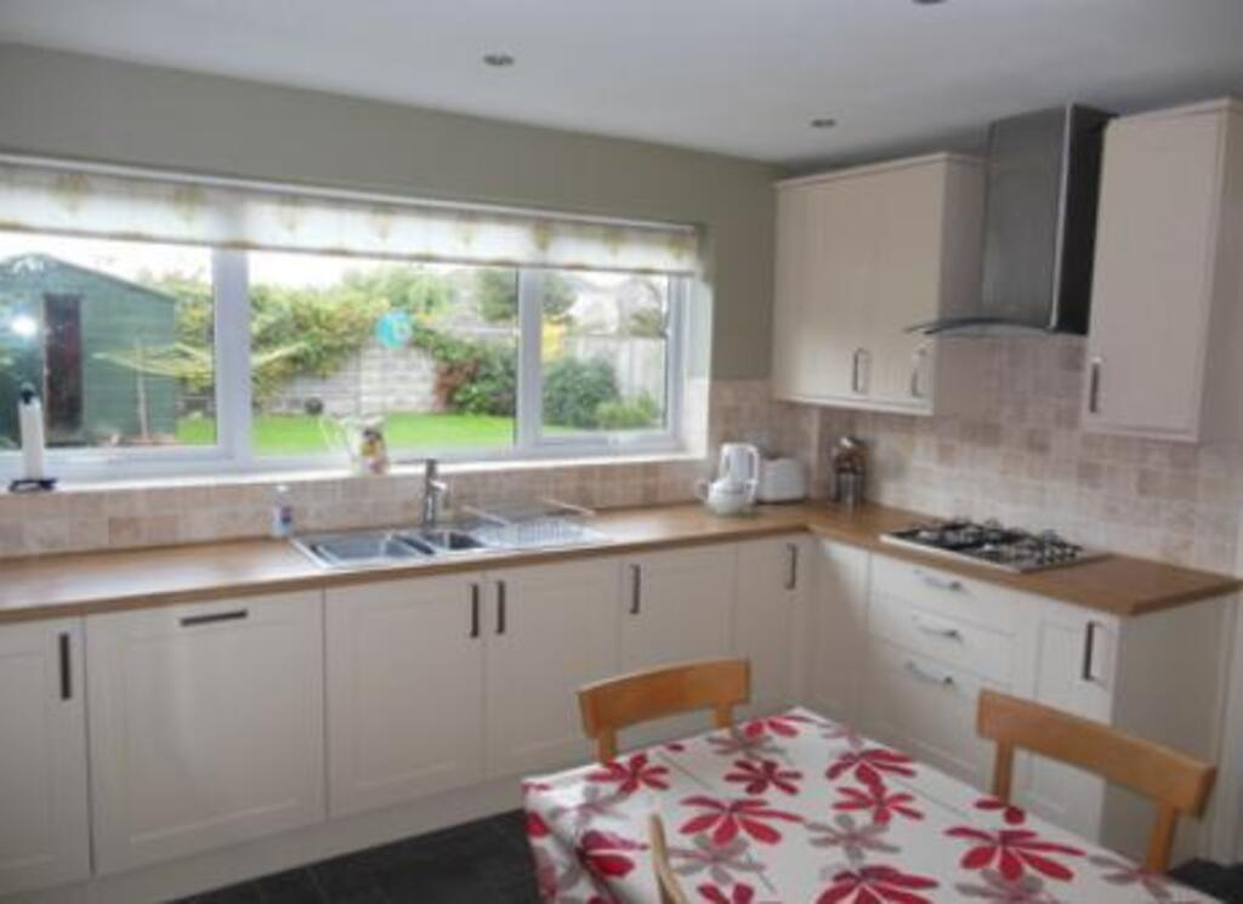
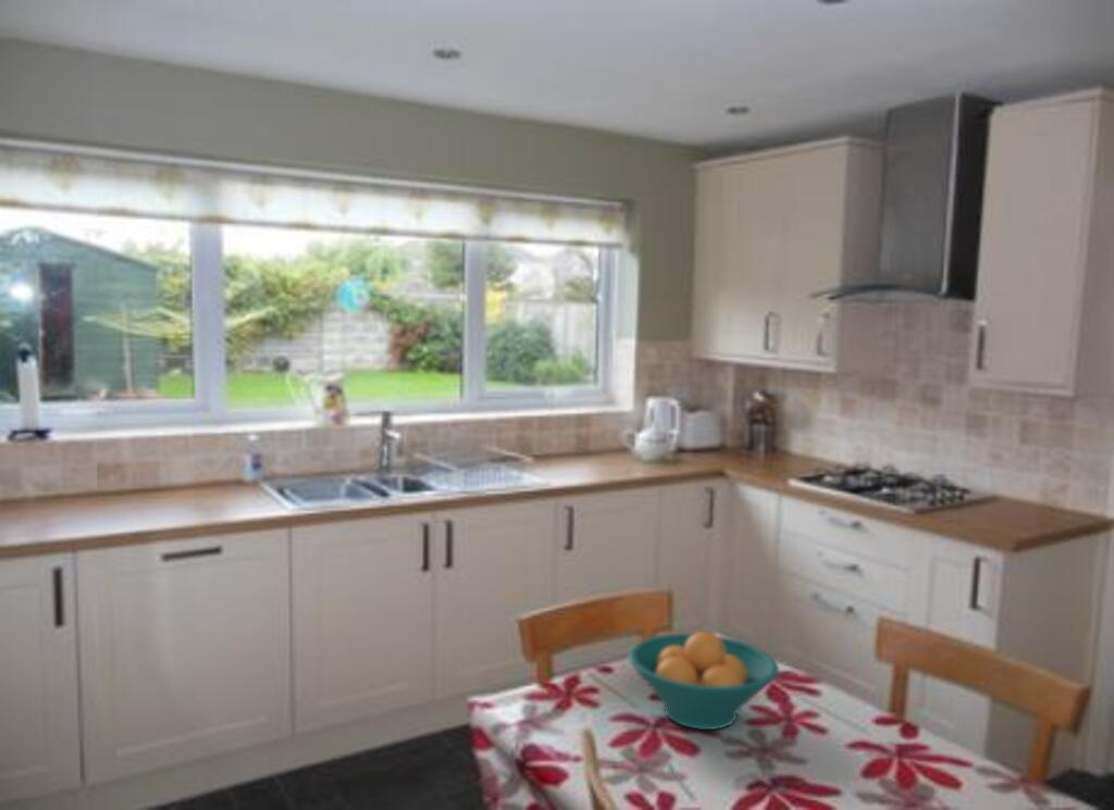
+ fruit bowl (702, 674)
